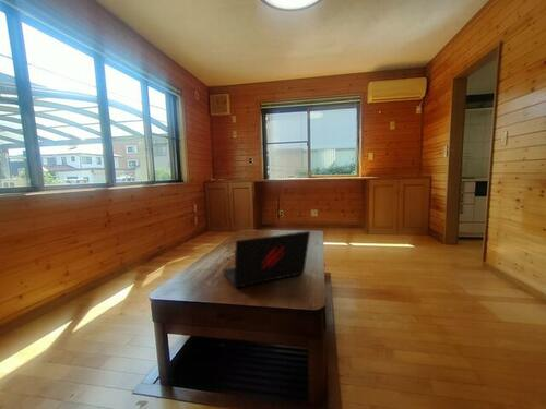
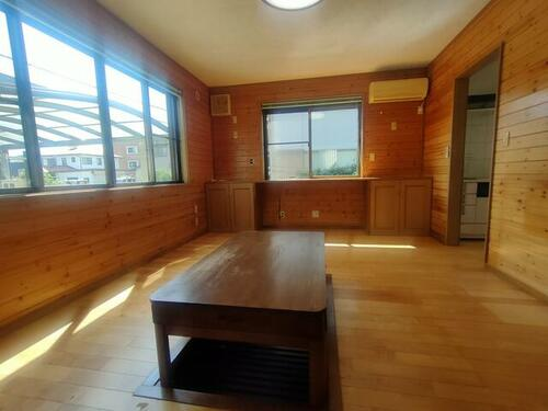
- laptop (263, 253)
